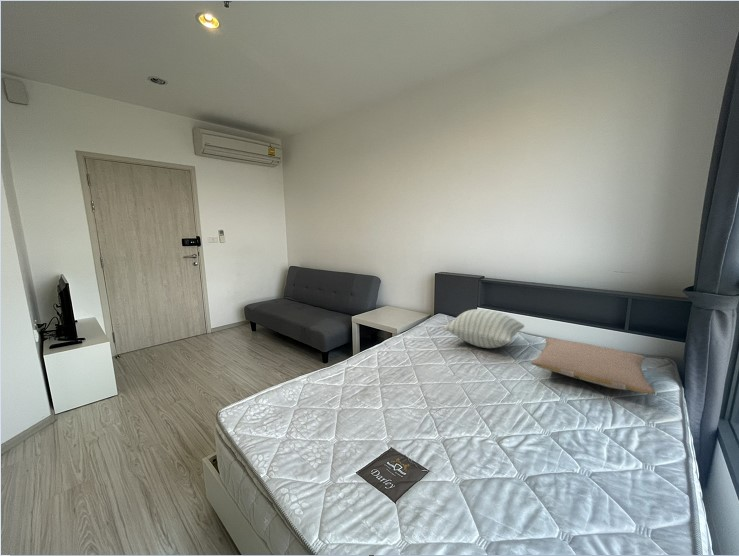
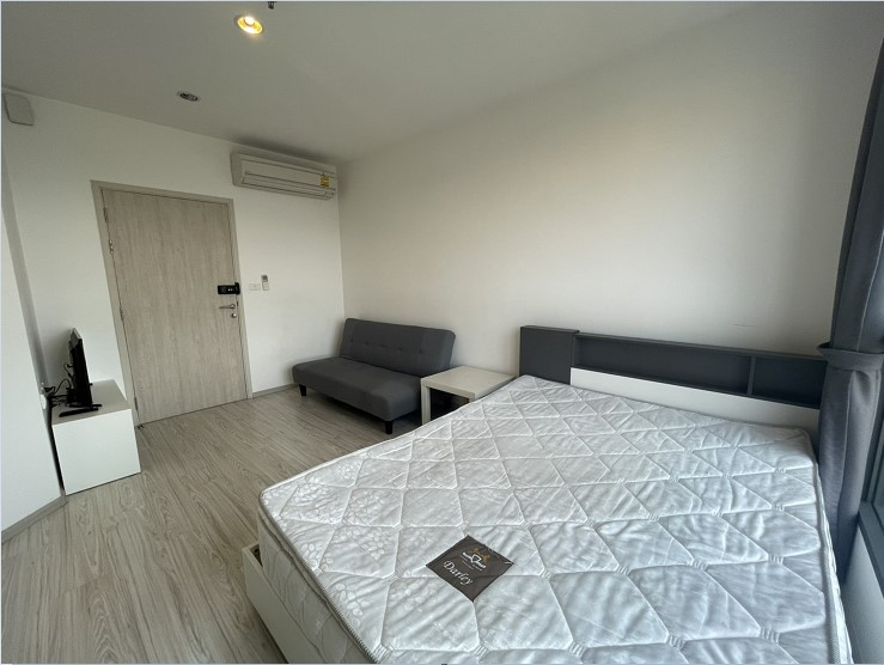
- pillow (484, 327)
- pillow (588, 361)
